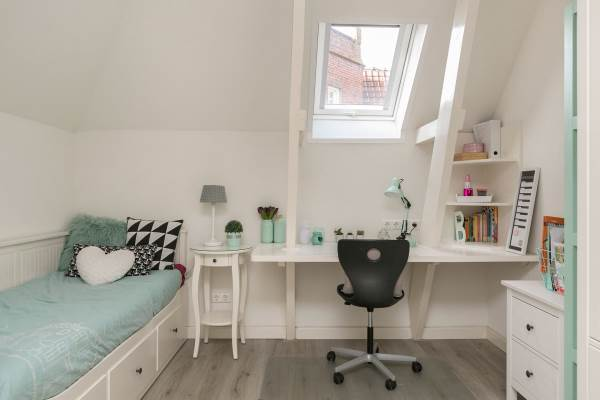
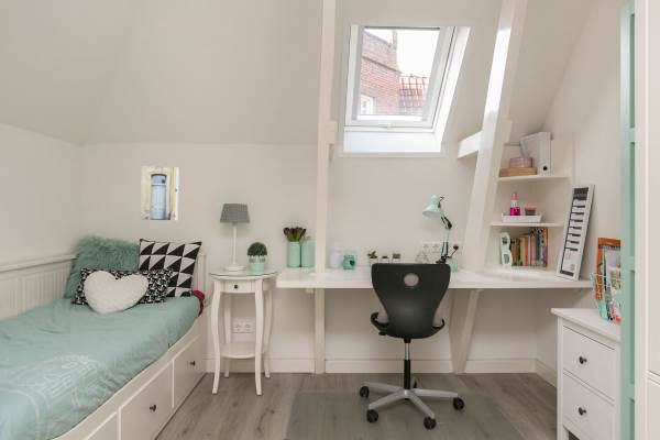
+ wall art (160, 194)
